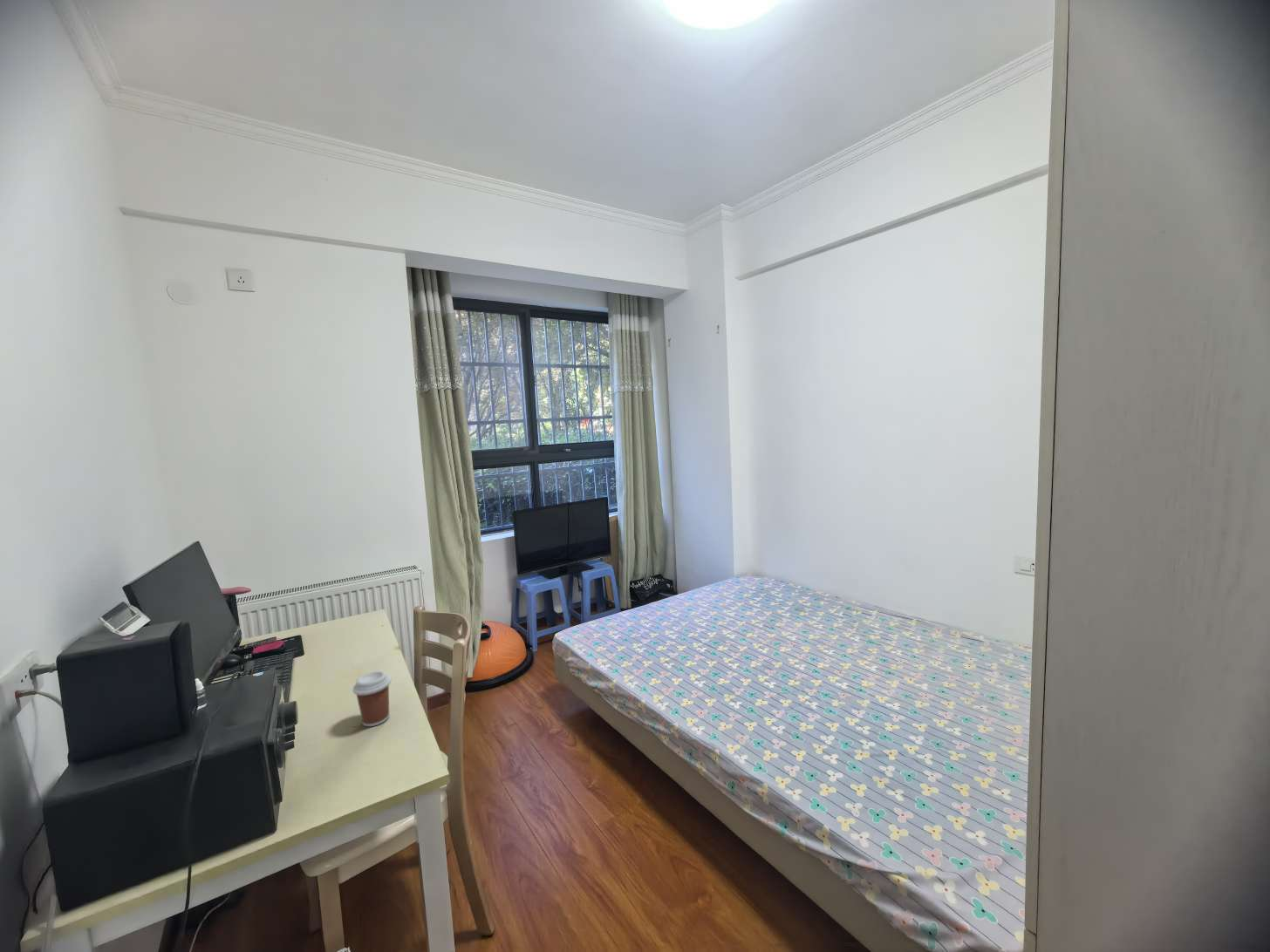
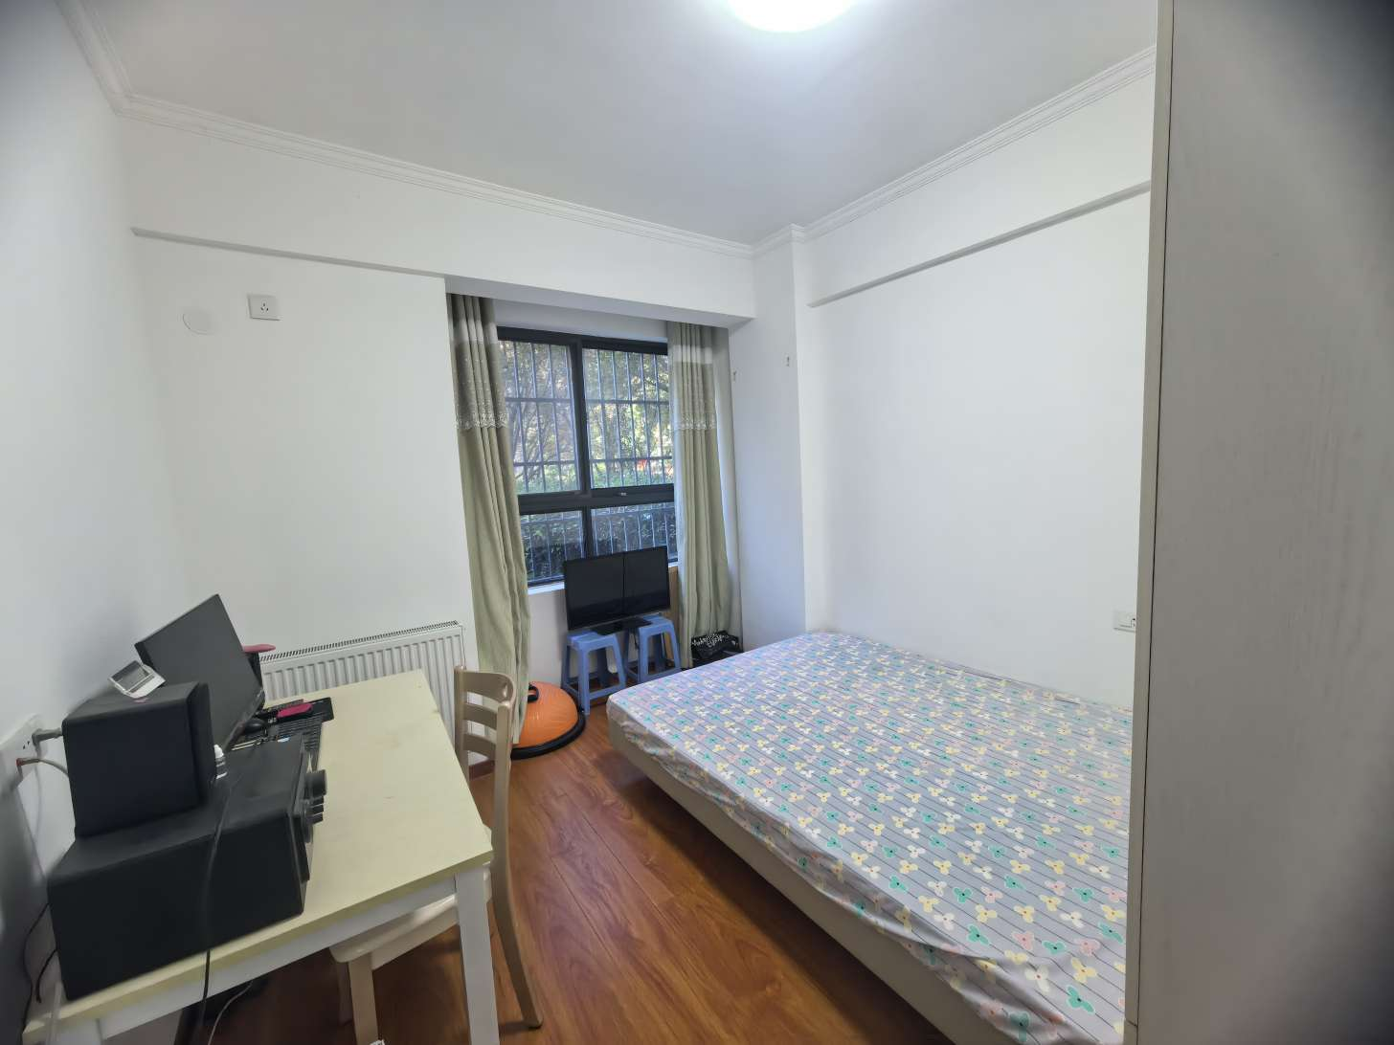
- coffee cup (373, 697)
